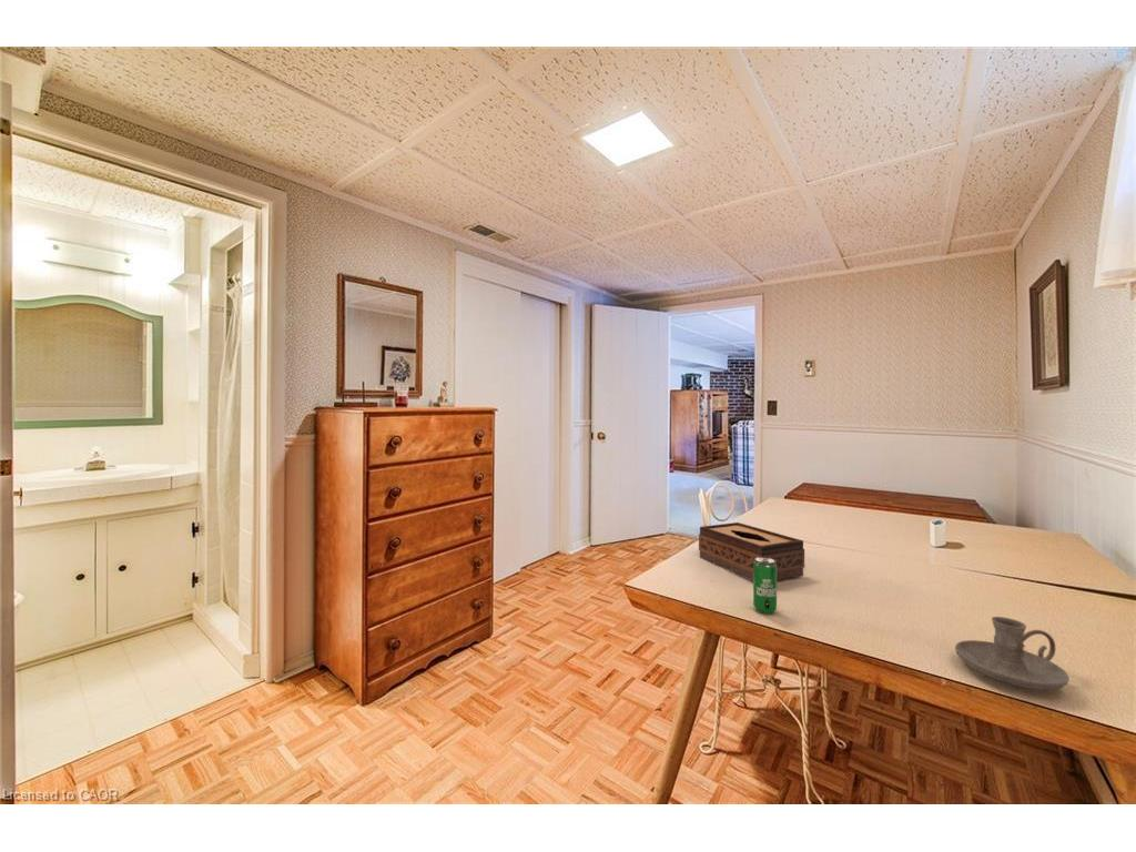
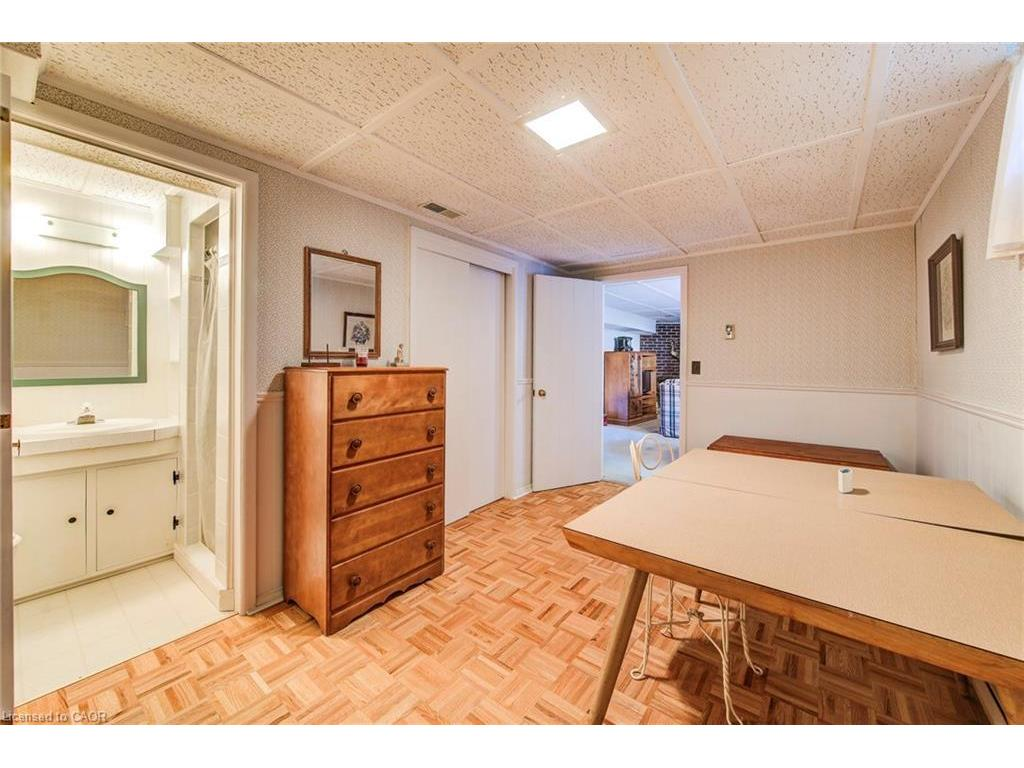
- beverage can (764, 585)
- candle holder (1015, 647)
- tissue box (748, 549)
